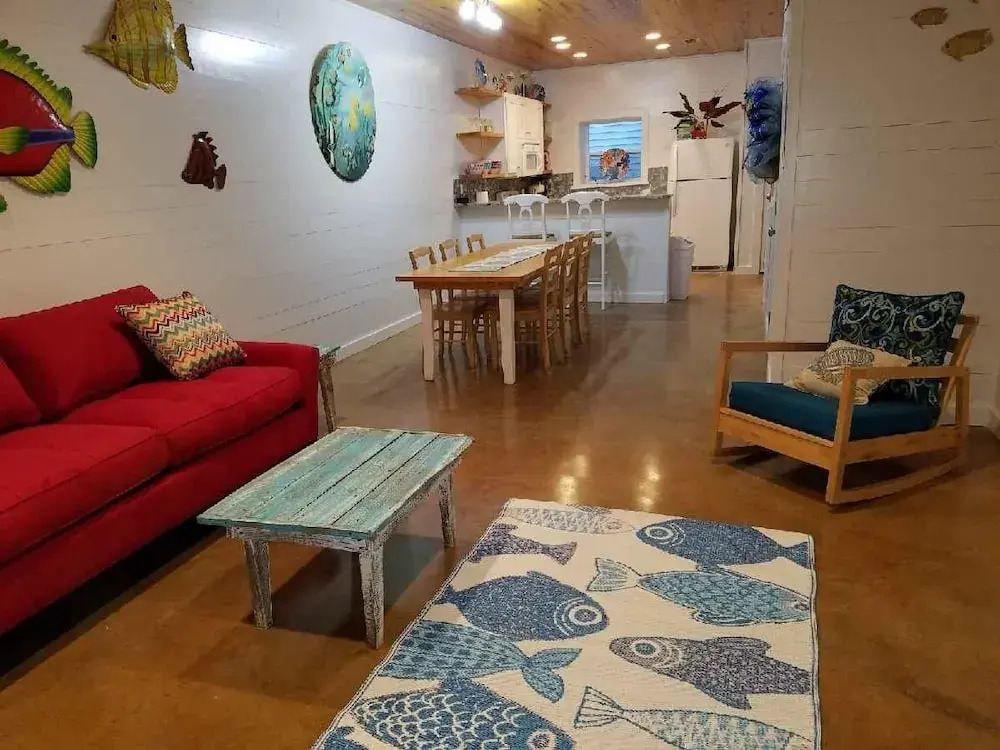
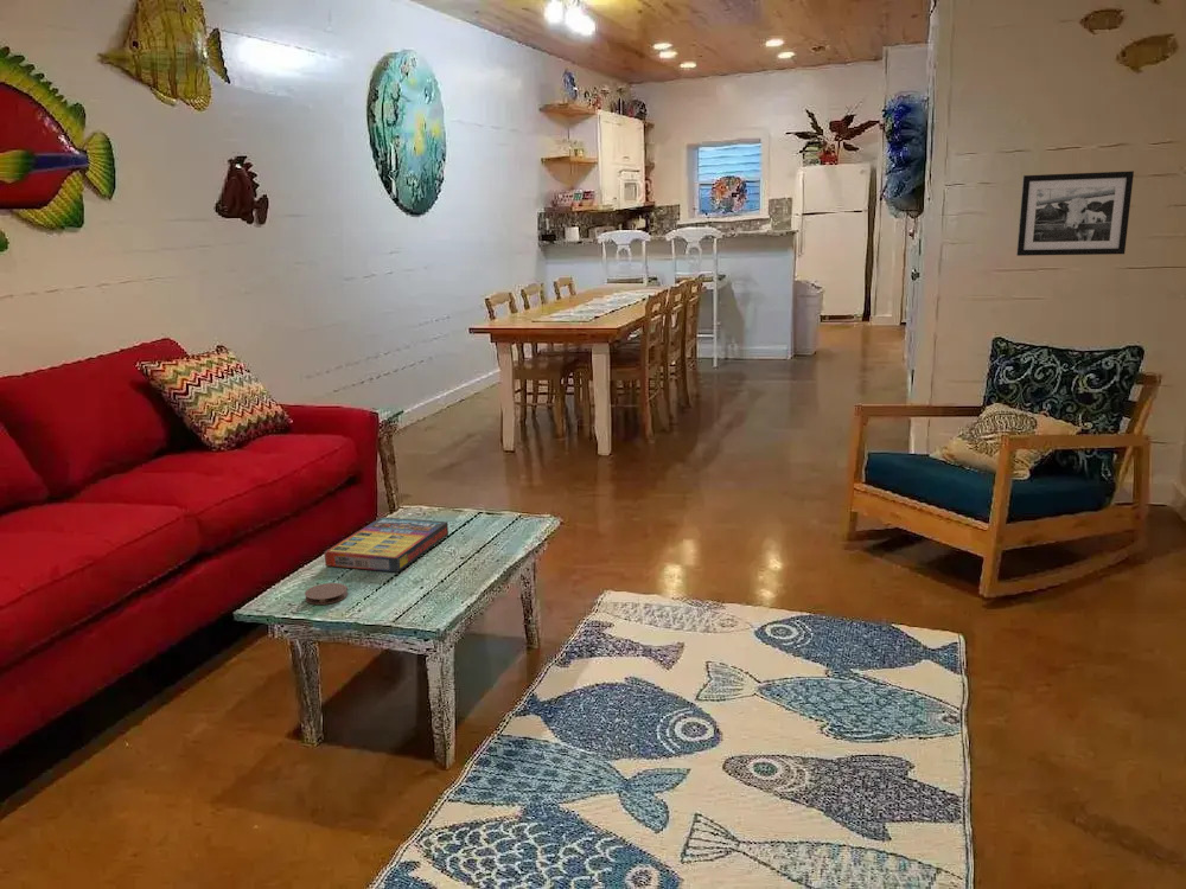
+ coaster (326, 593)
+ picture frame (1073, 215)
+ game compilation box (389, 542)
